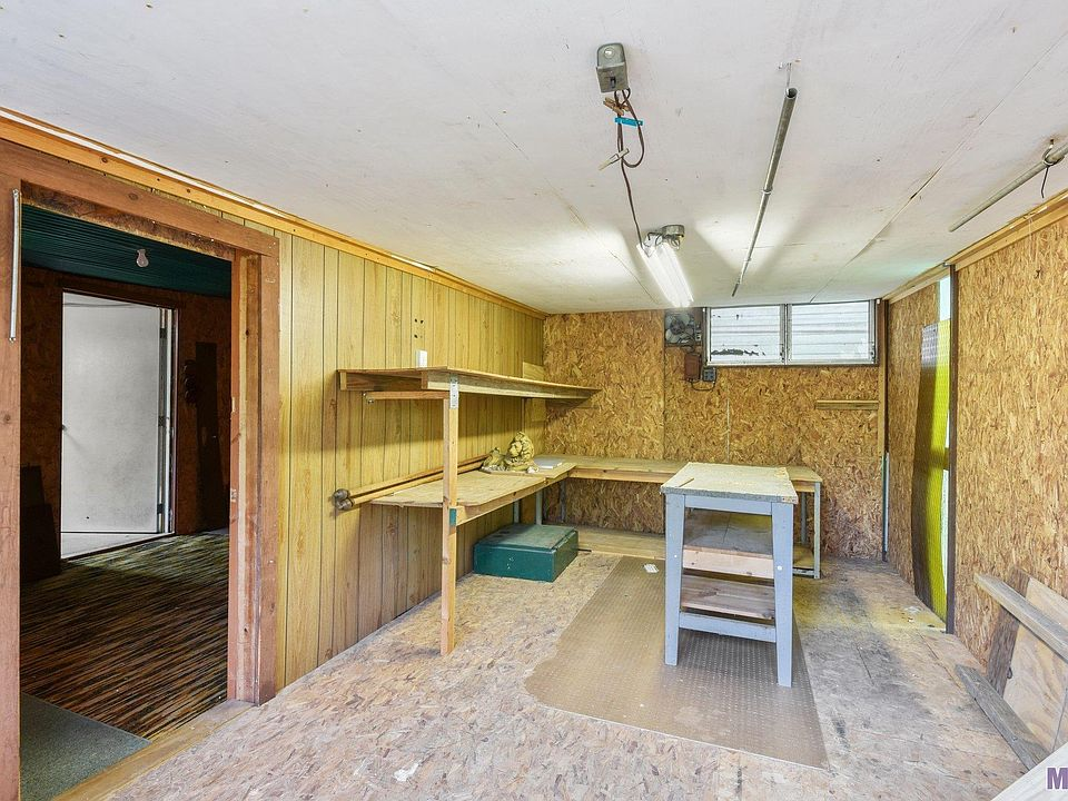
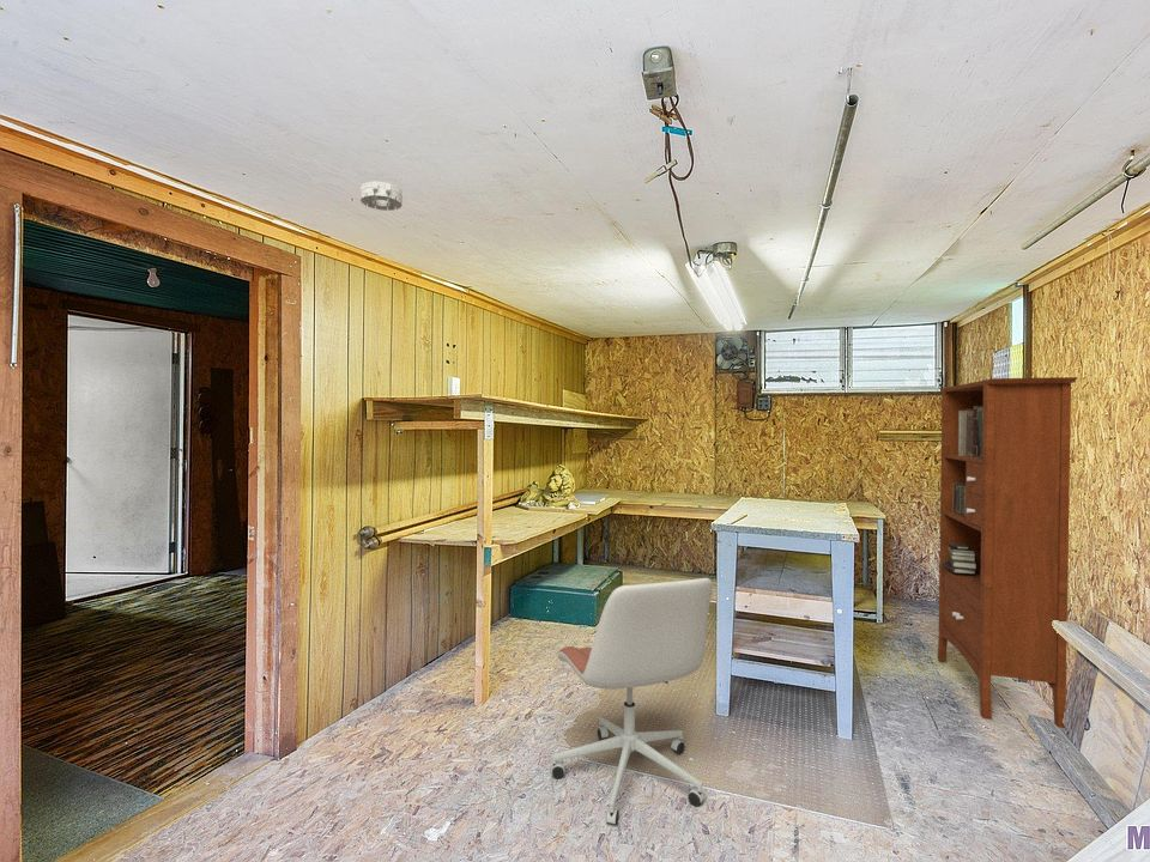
+ bookcase (993, 536)
+ office chair (631, 670)
+ smoke detector (381, 195)
